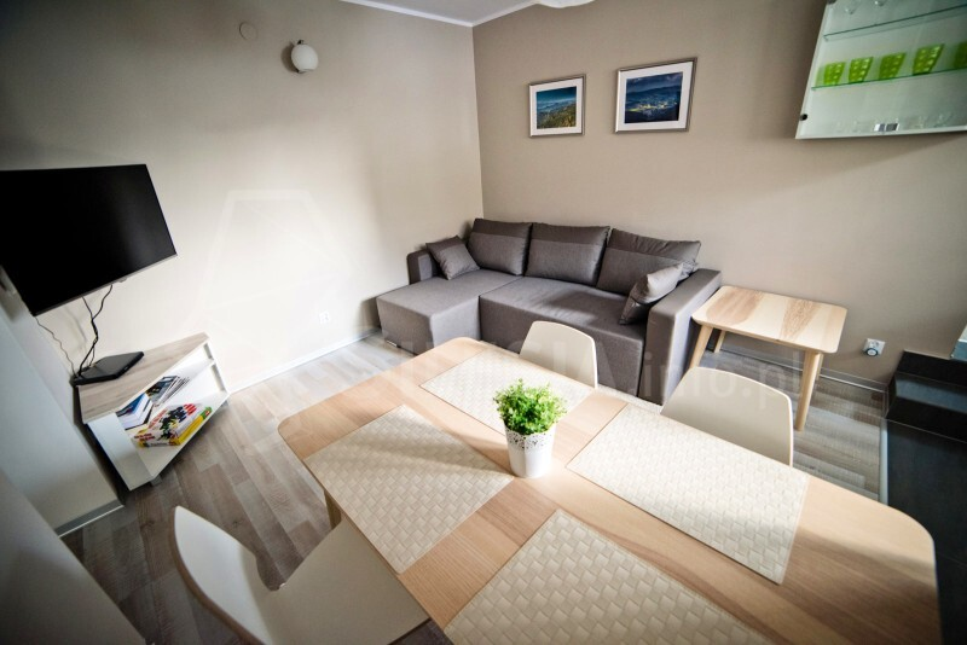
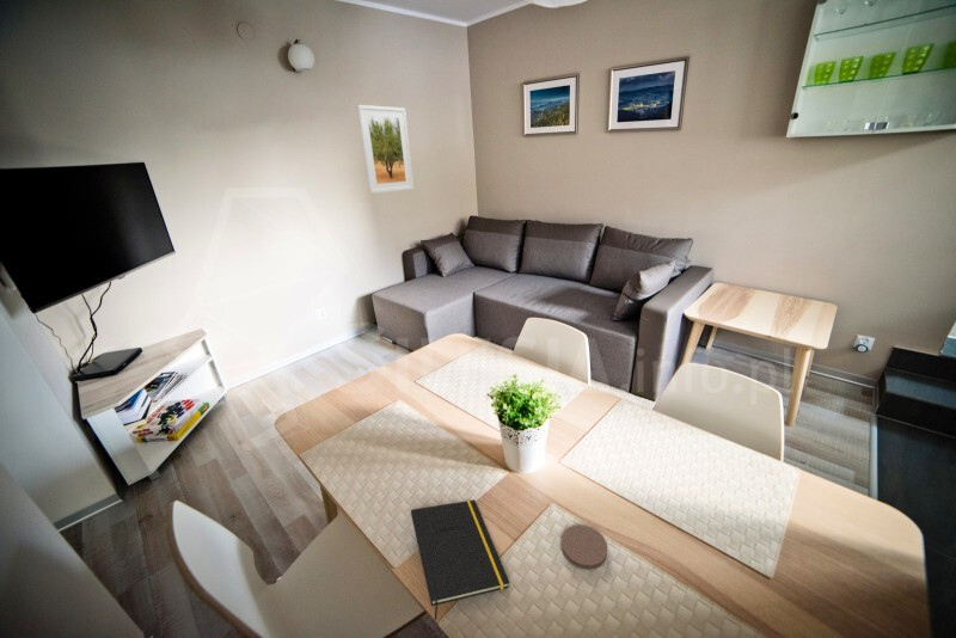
+ notepad (455, 545)
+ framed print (387, 151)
+ coaster (583, 546)
